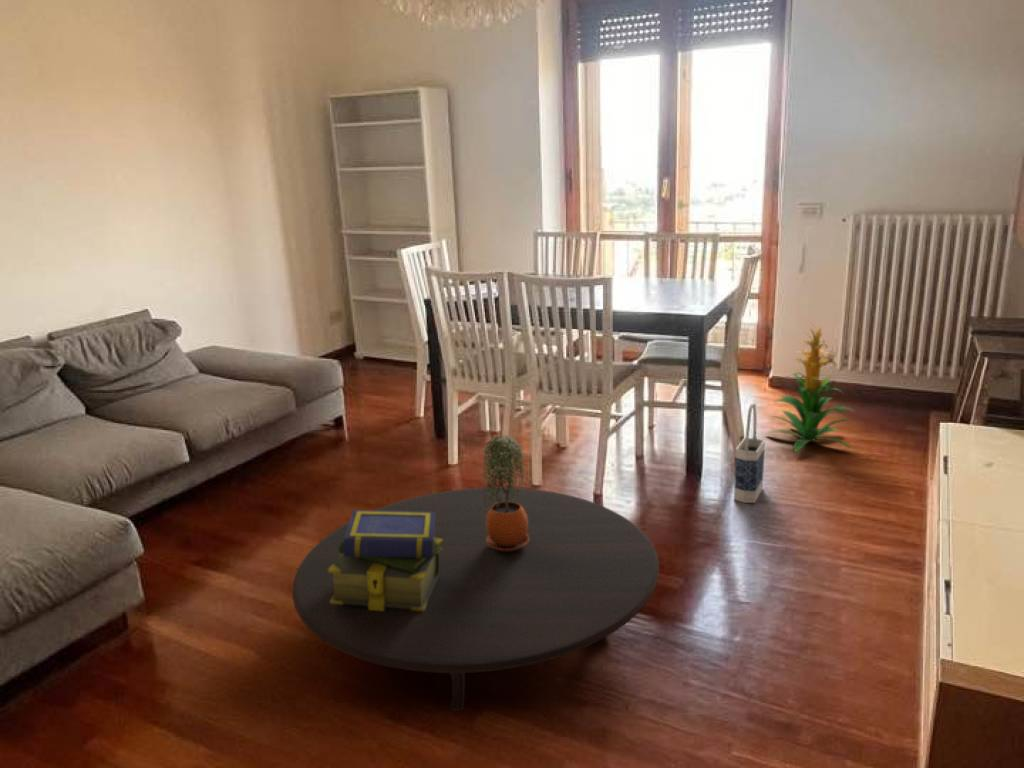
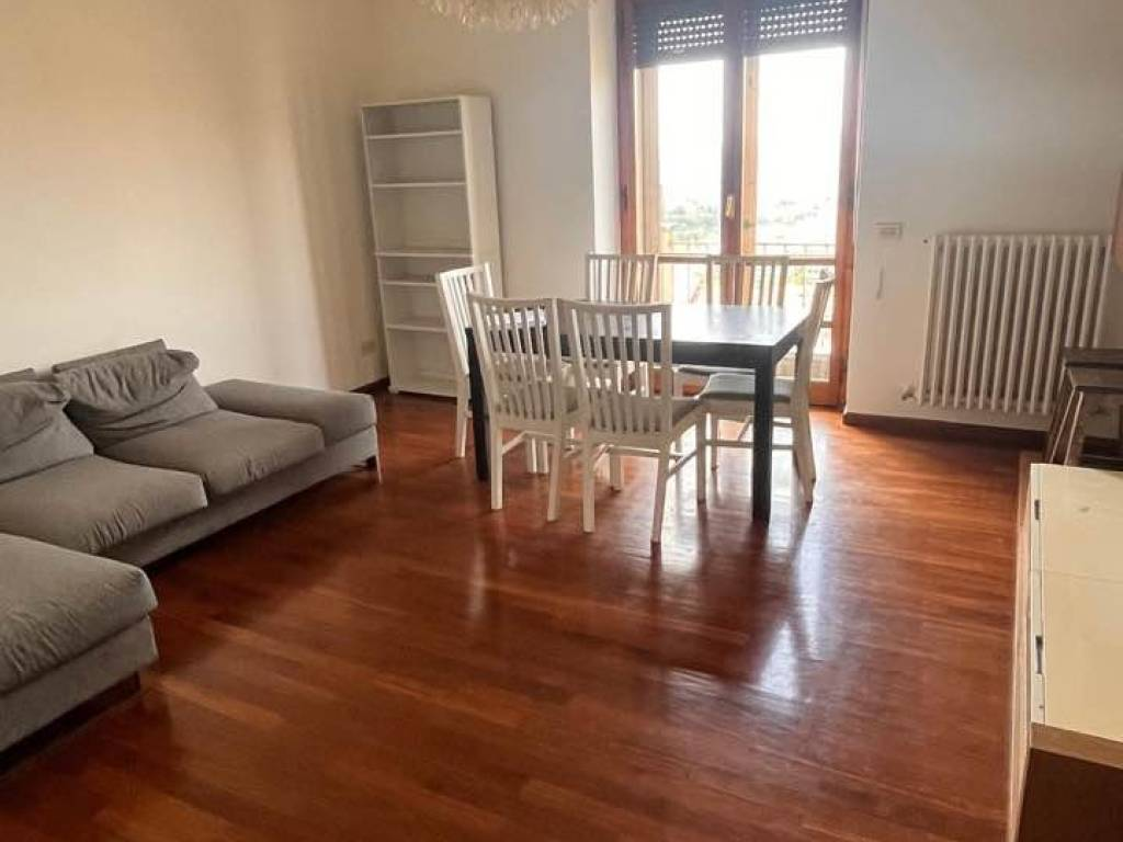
- bag (750, 450)
- stack of books (389, 554)
- indoor plant (812, 383)
- table (479, 592)
- potted plant (502, 492)
